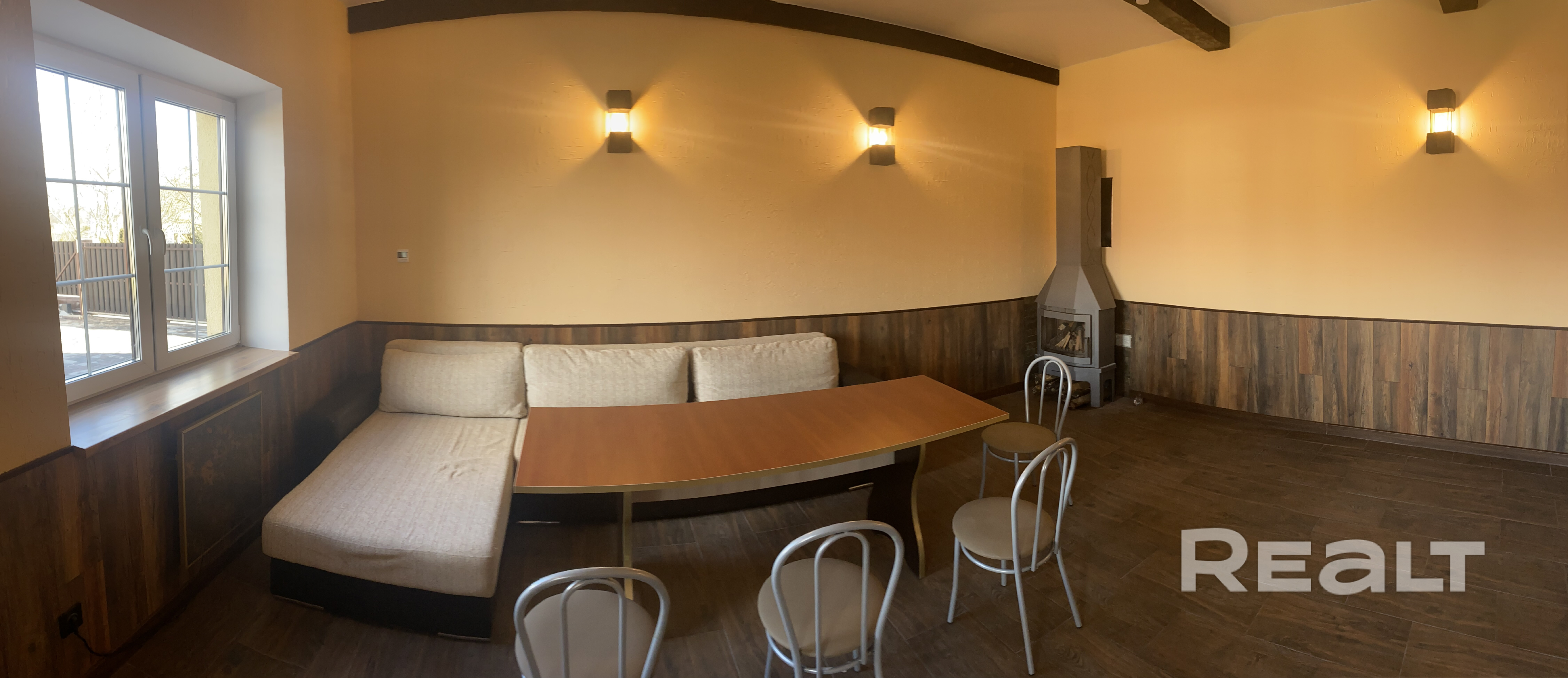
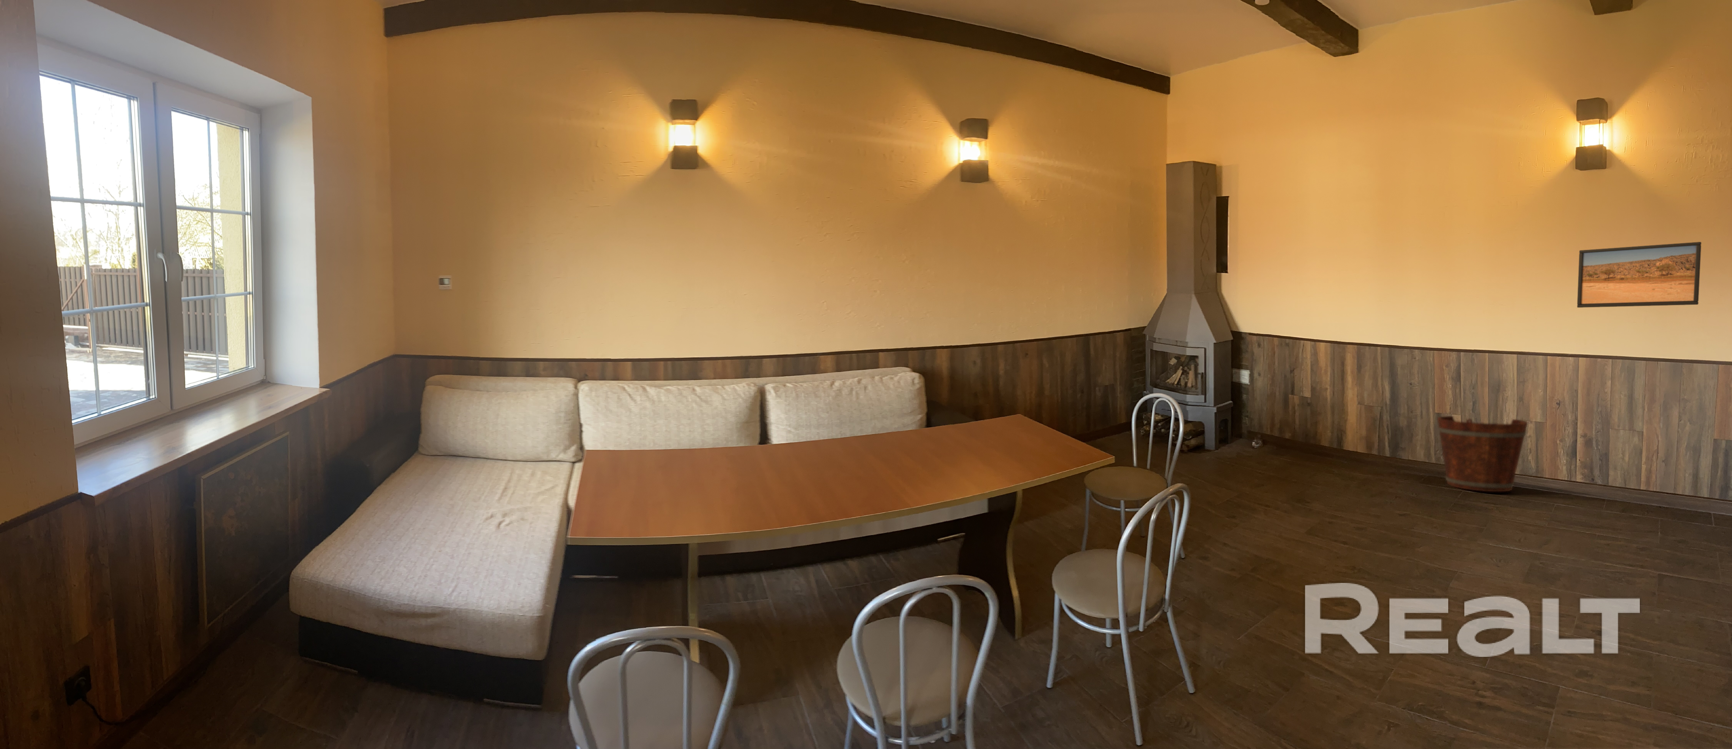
+ bucket (1479, 452)
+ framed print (1636, 276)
